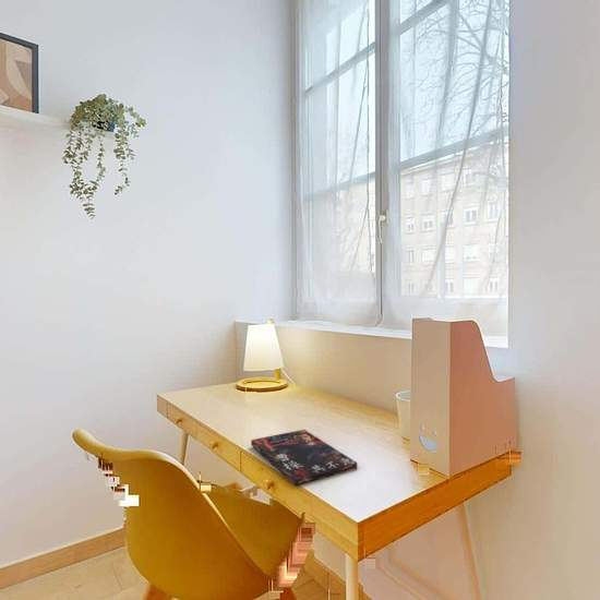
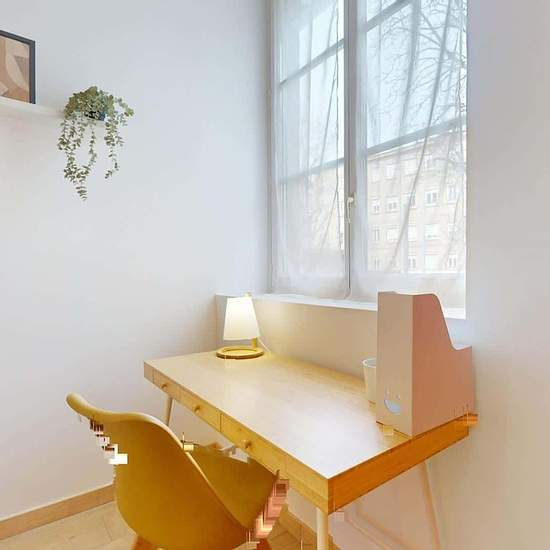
- book (300, 453)
